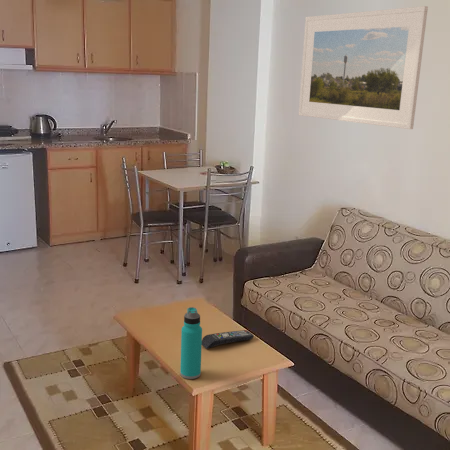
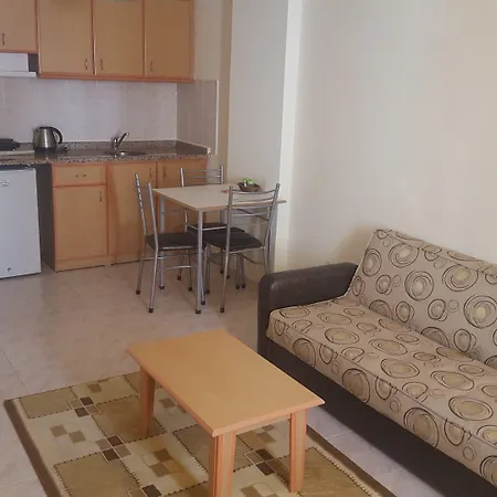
- water bottle (191, 342)
- remote control (227, 337)
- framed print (354, 68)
